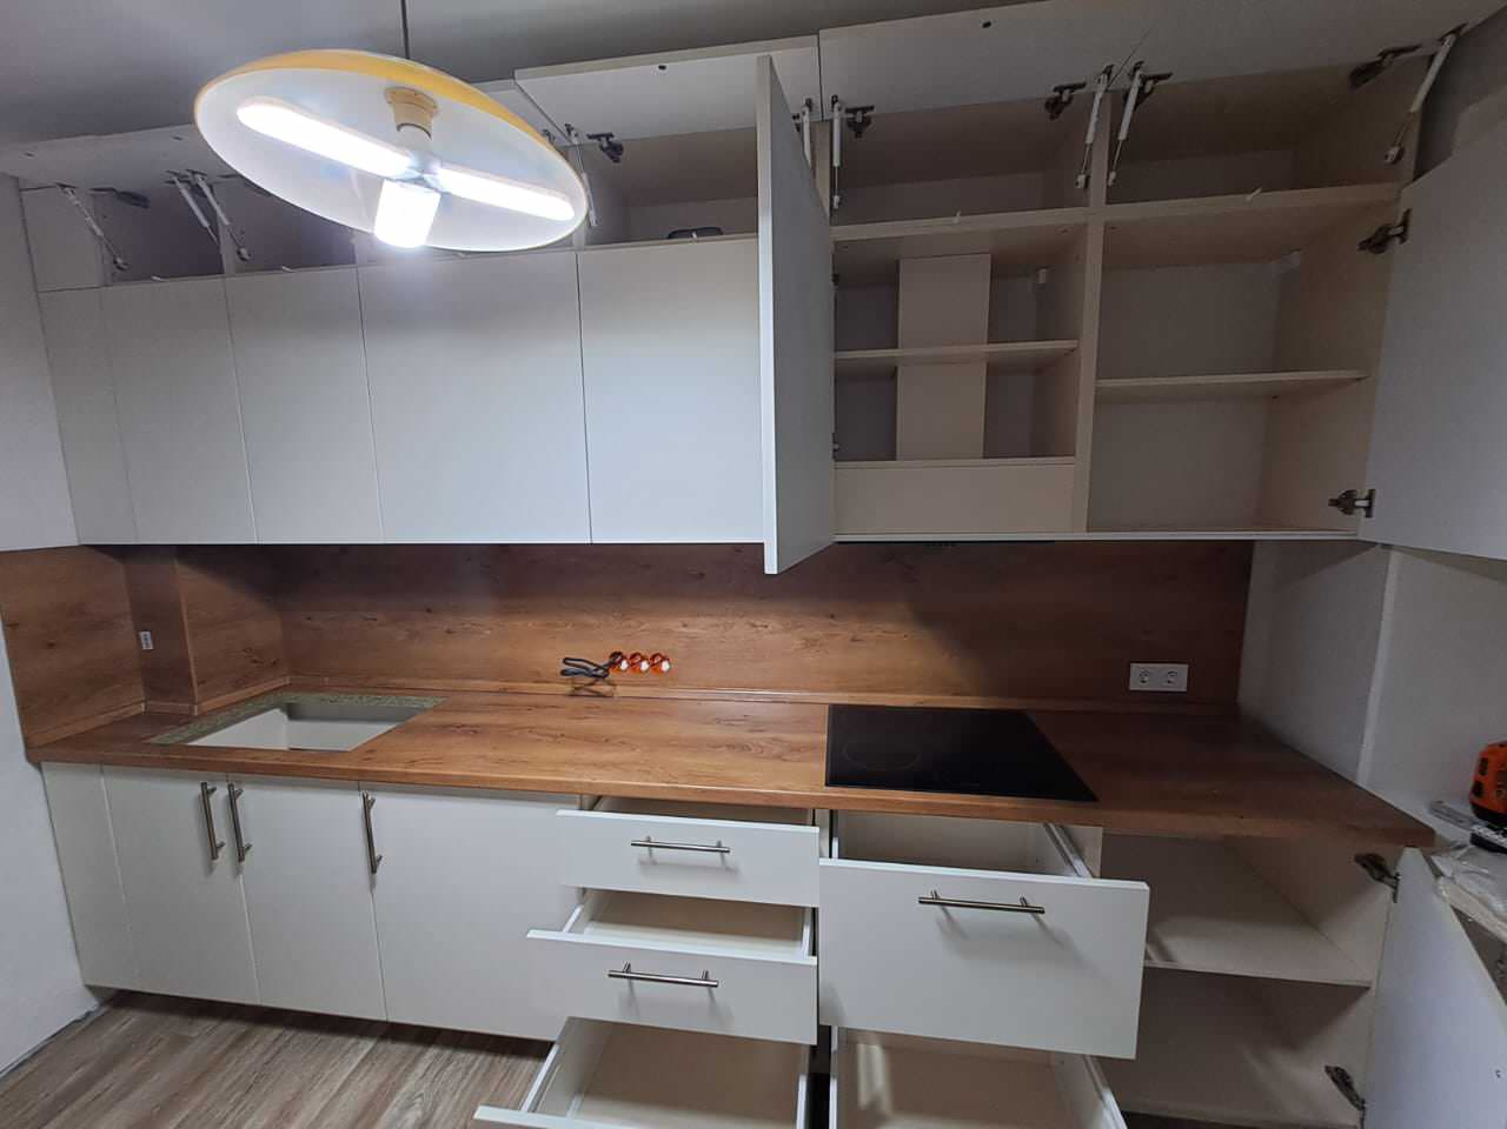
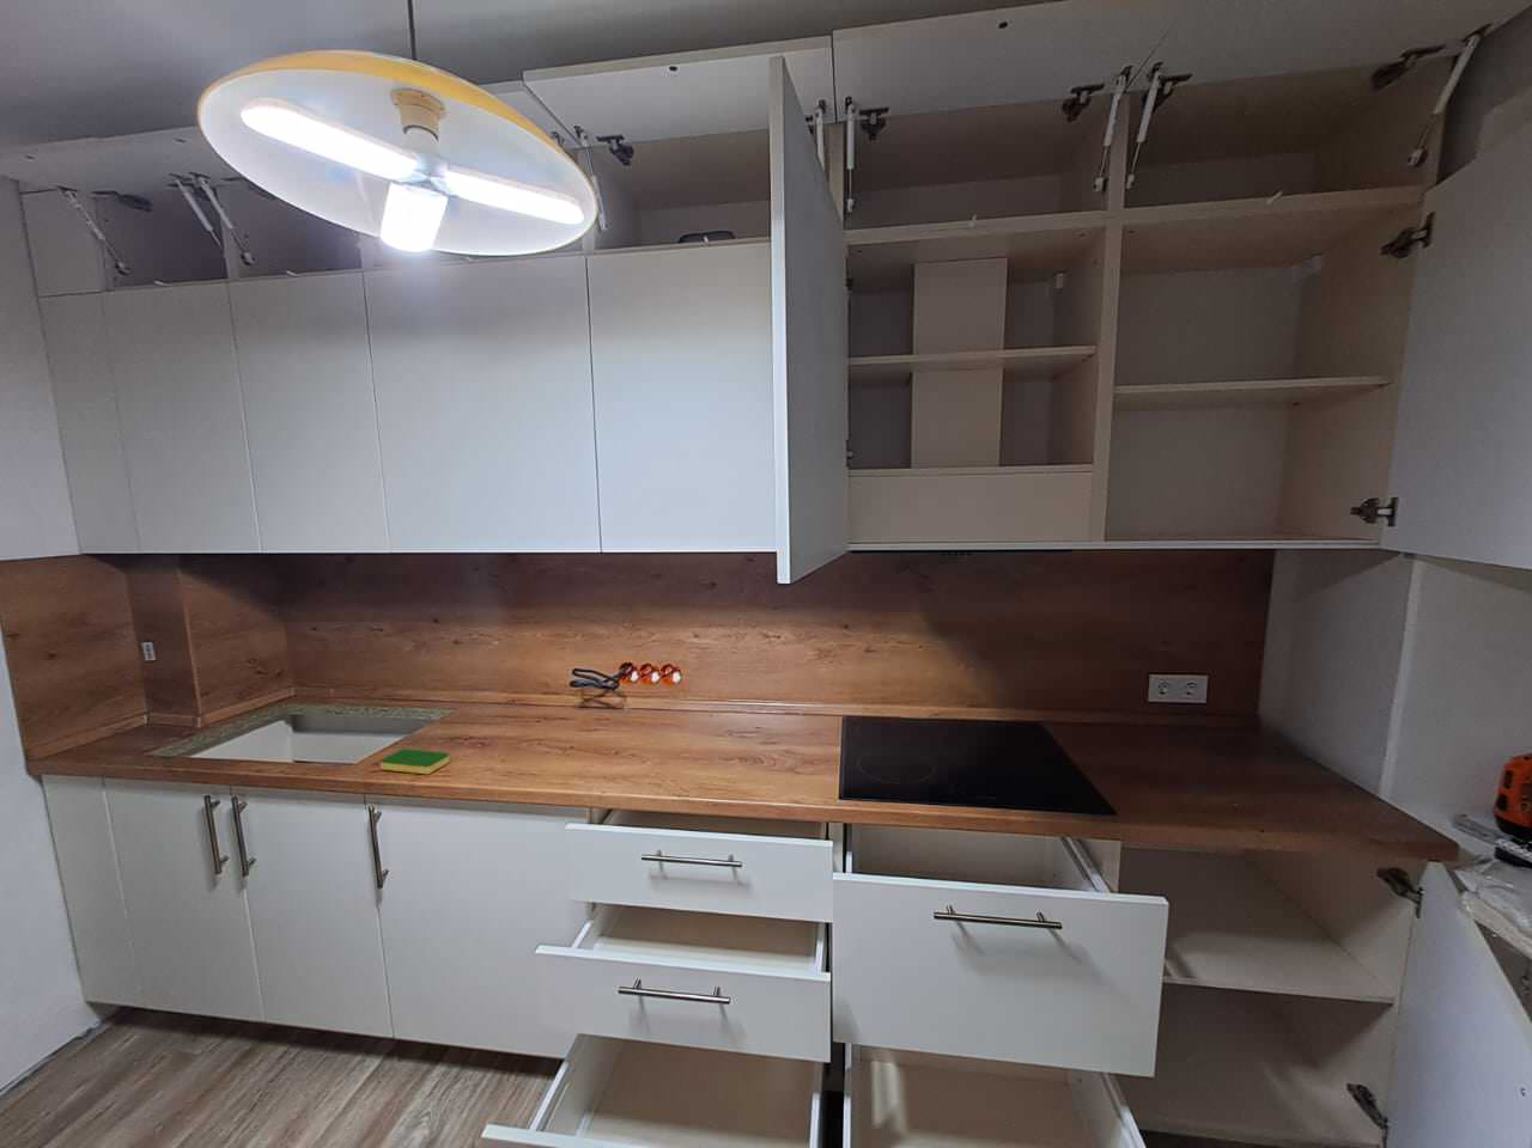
+ dish sponge (415, 761)
